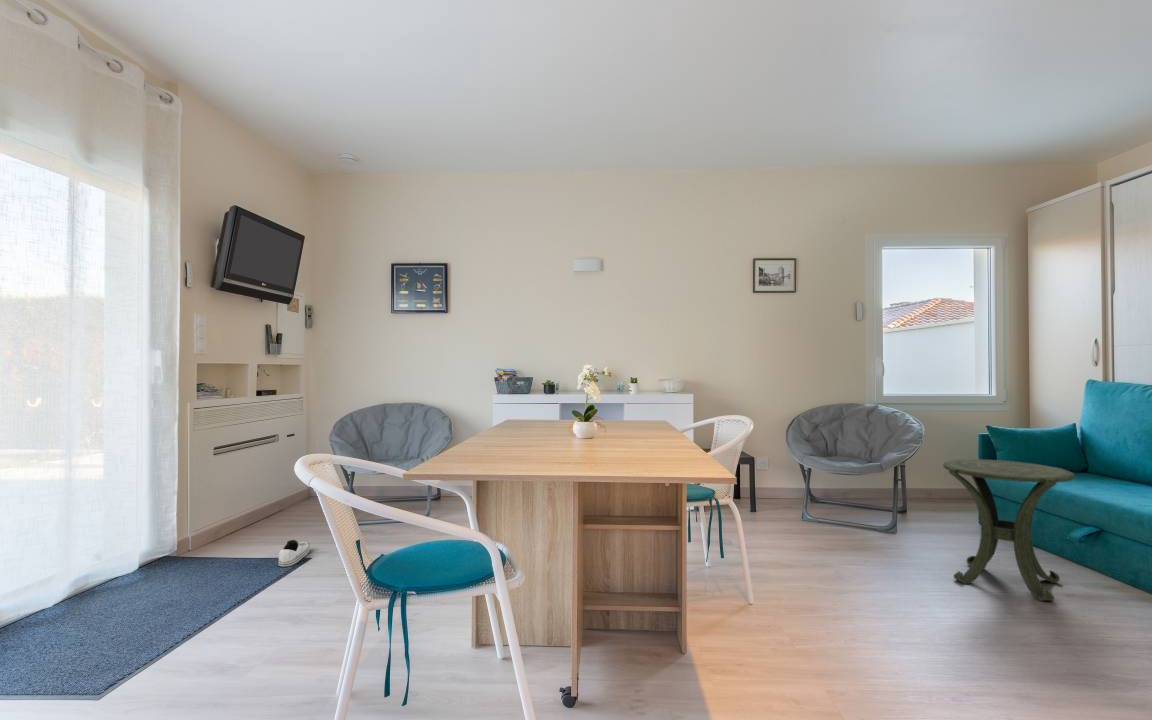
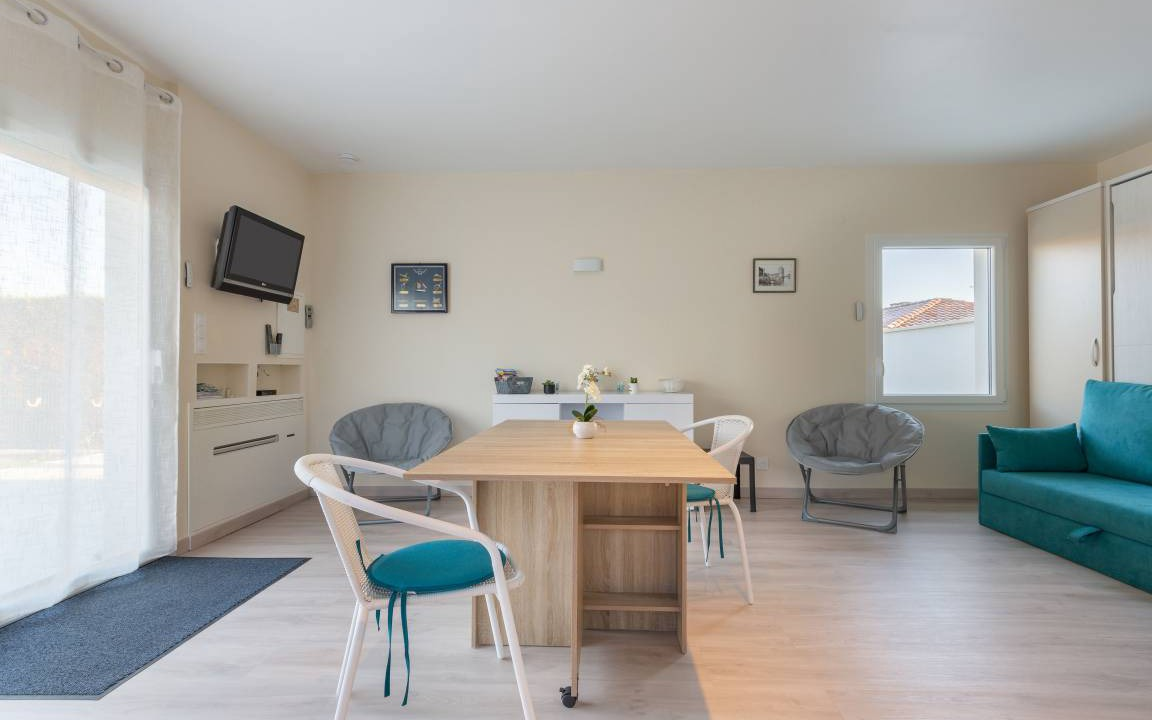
- side table (1005, 524)
- shoe (293, 548)
